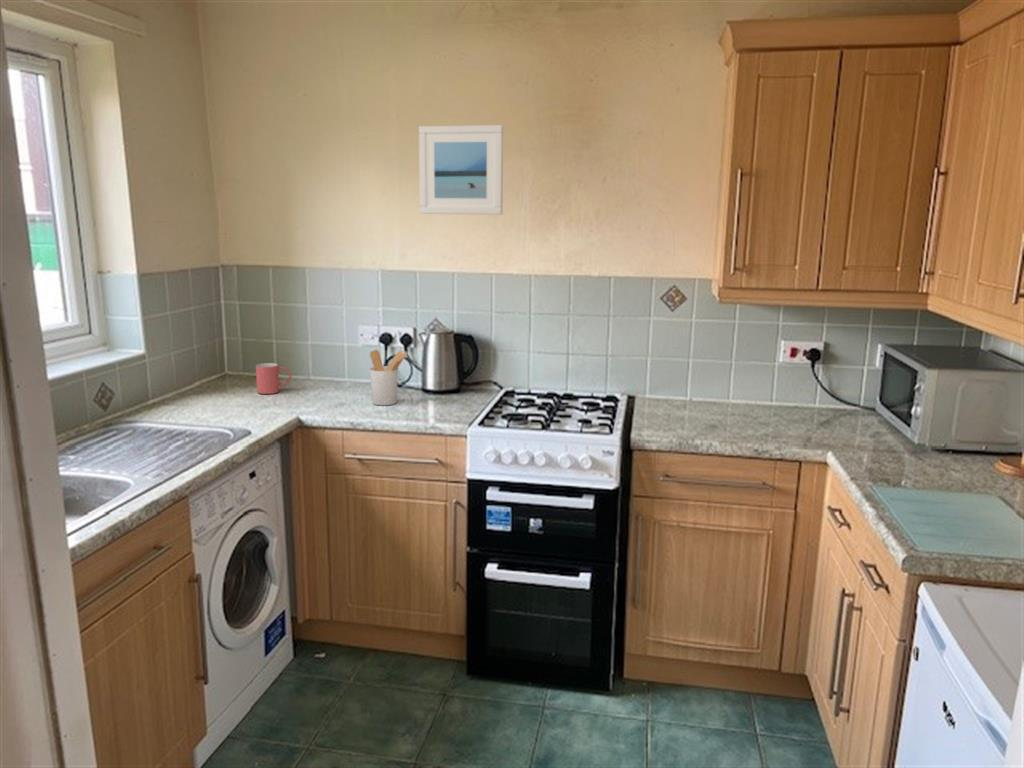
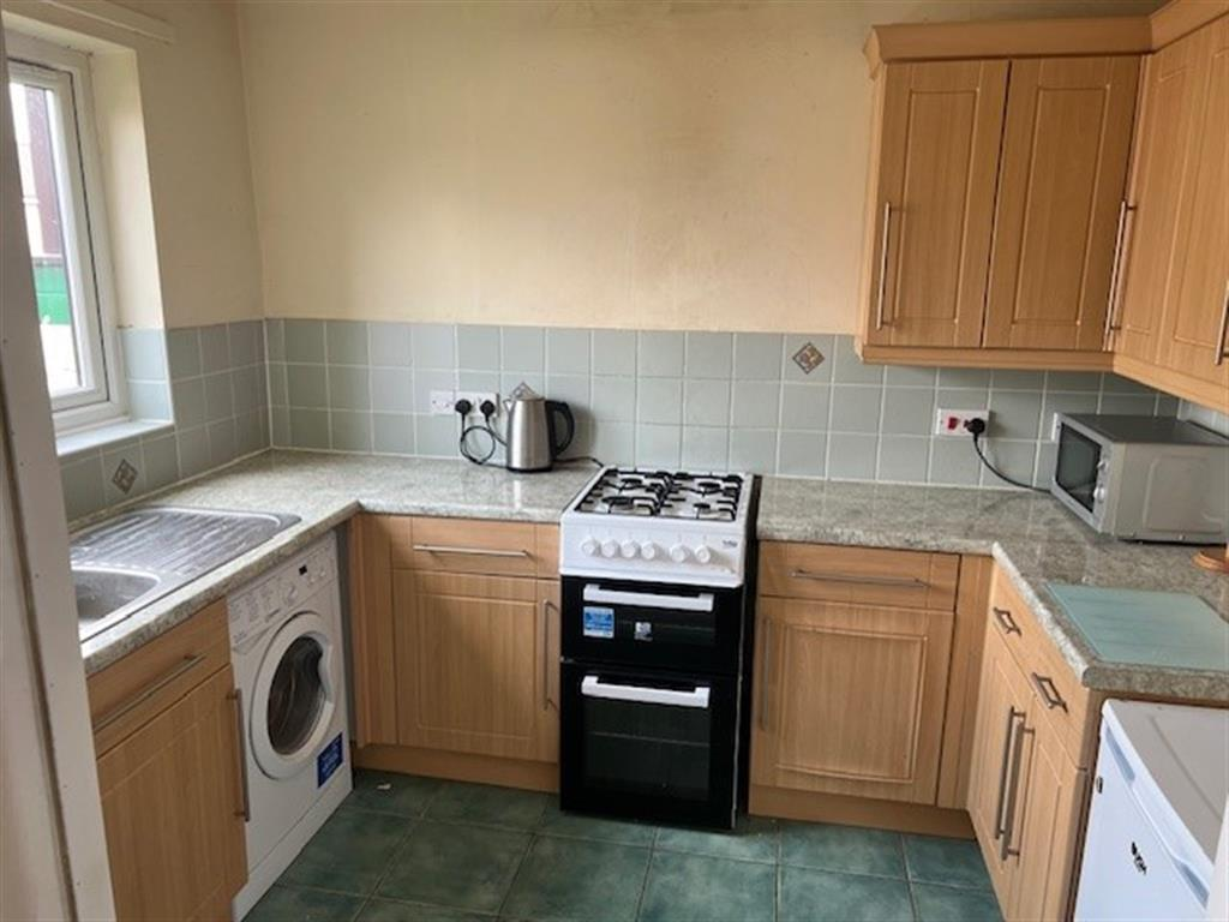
- mug (273, 378)
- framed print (460, 170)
- utensil holder (389, 376)
